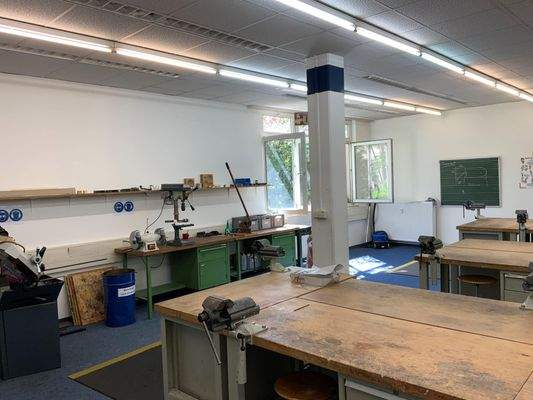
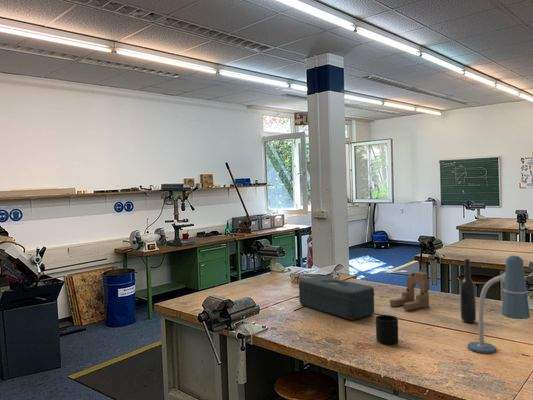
+ desk lamp (502, 304)
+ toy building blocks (409, 289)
+ toolbox (335, 295)
+ bottle (467, 290)
+ mug (388, 330)
